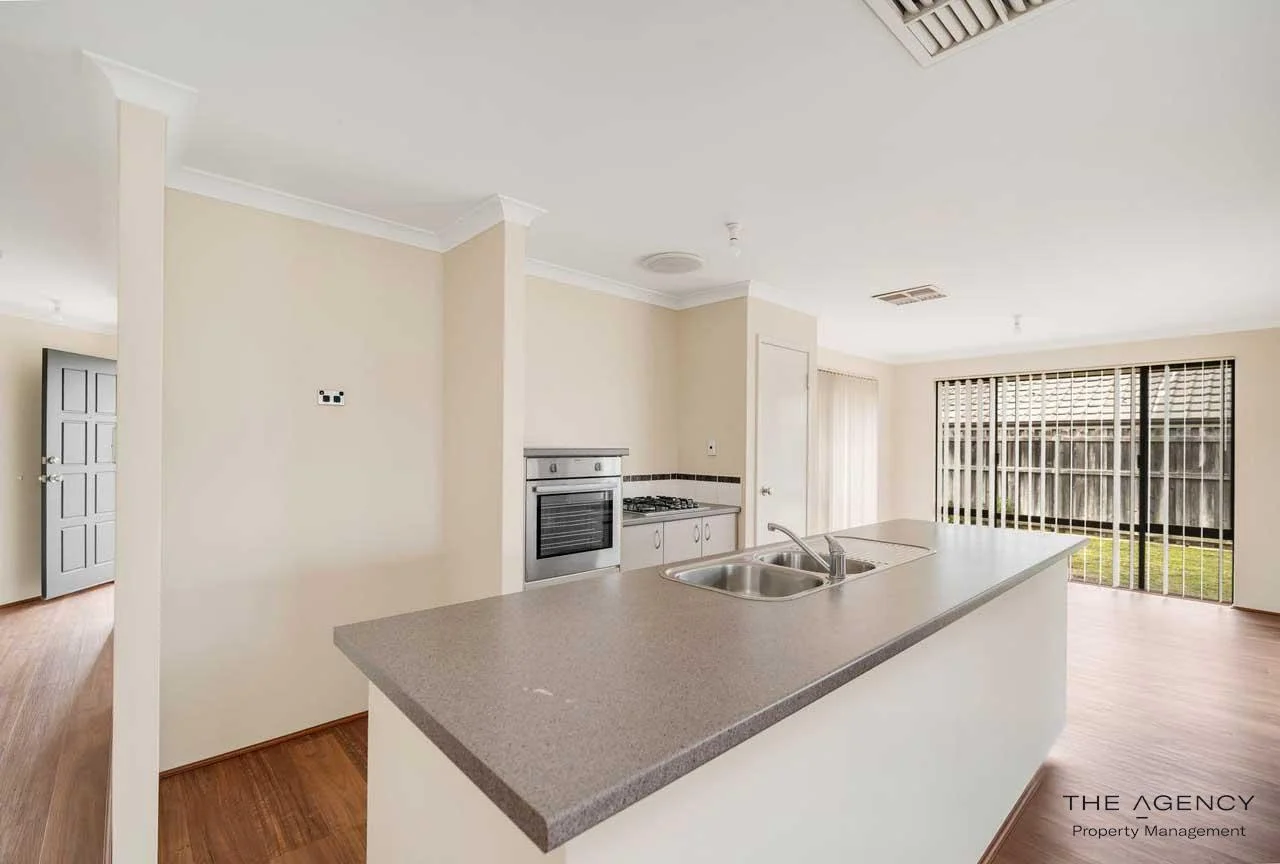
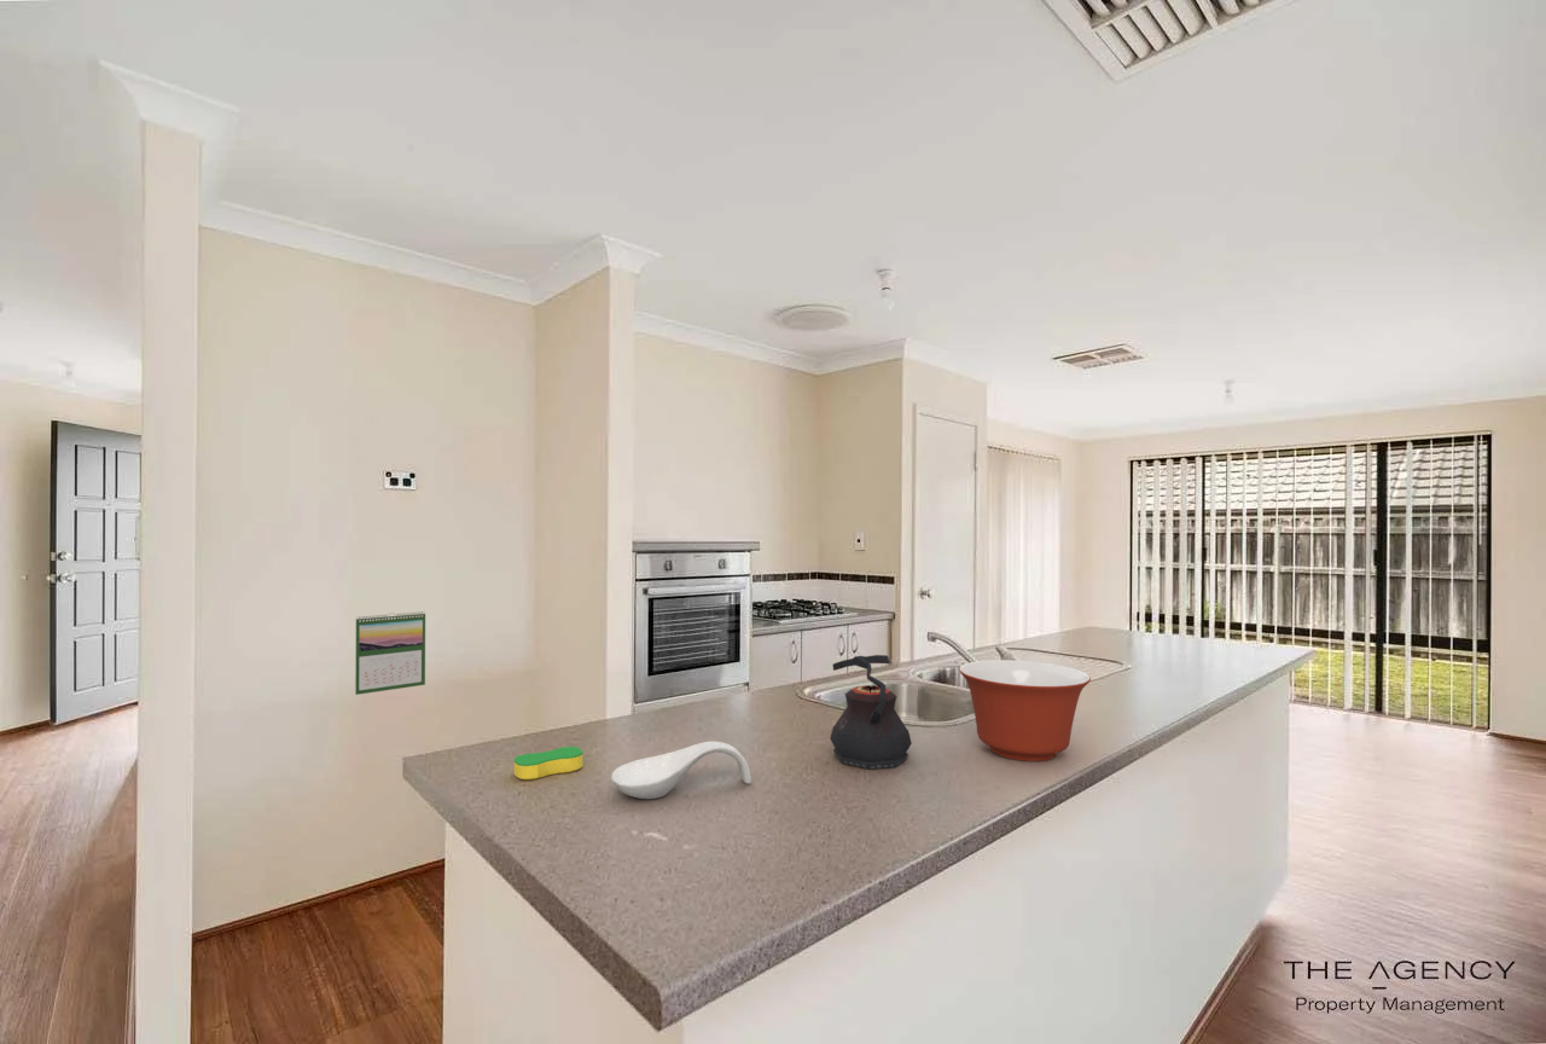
+ teapot (870, 706)
+ mixing bowl (1022, 710)
+ spoon rest (681, 767)
+ calendar (391, 650)
+ sponge (548, 762)
